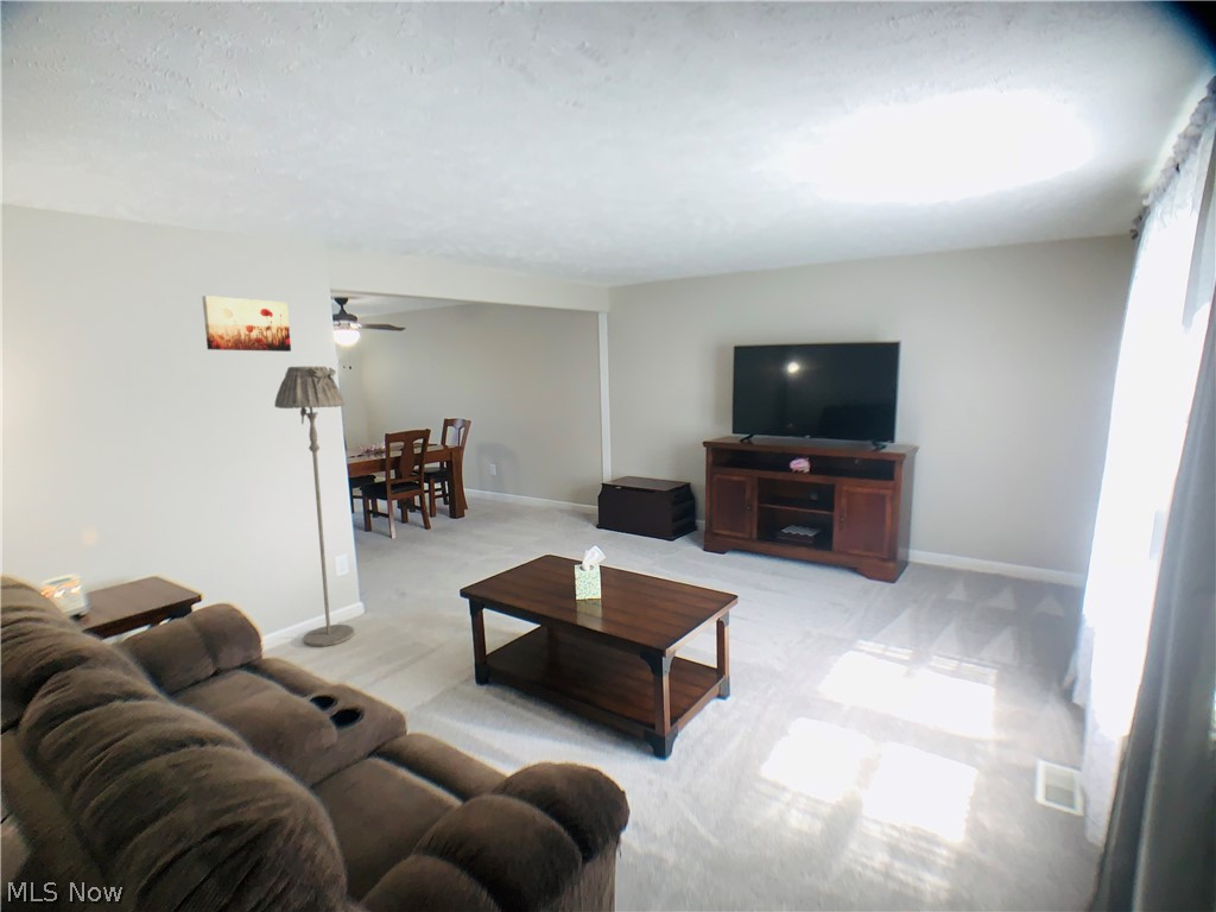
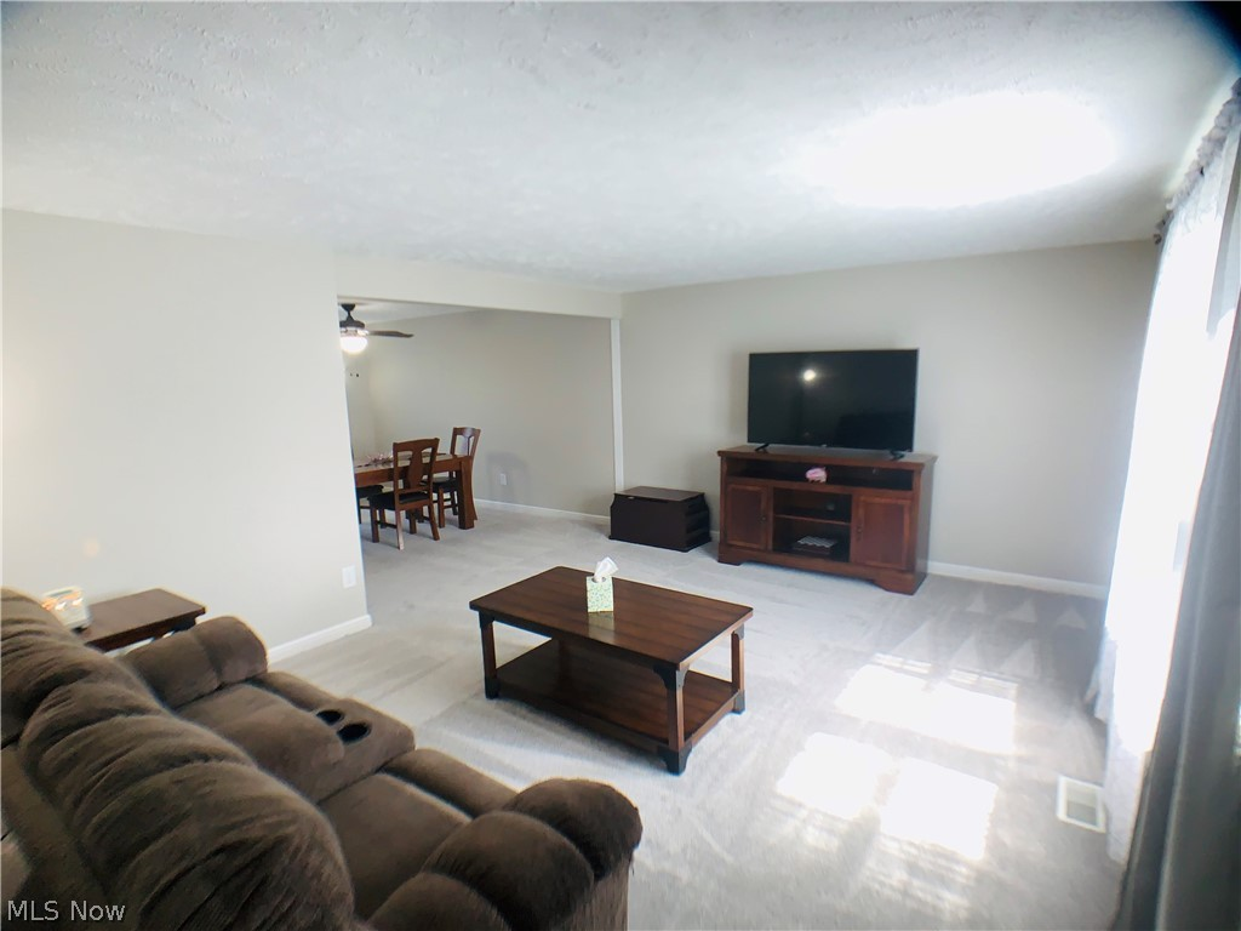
- wall art (248, 324)
- floor lamp (318, 505)
